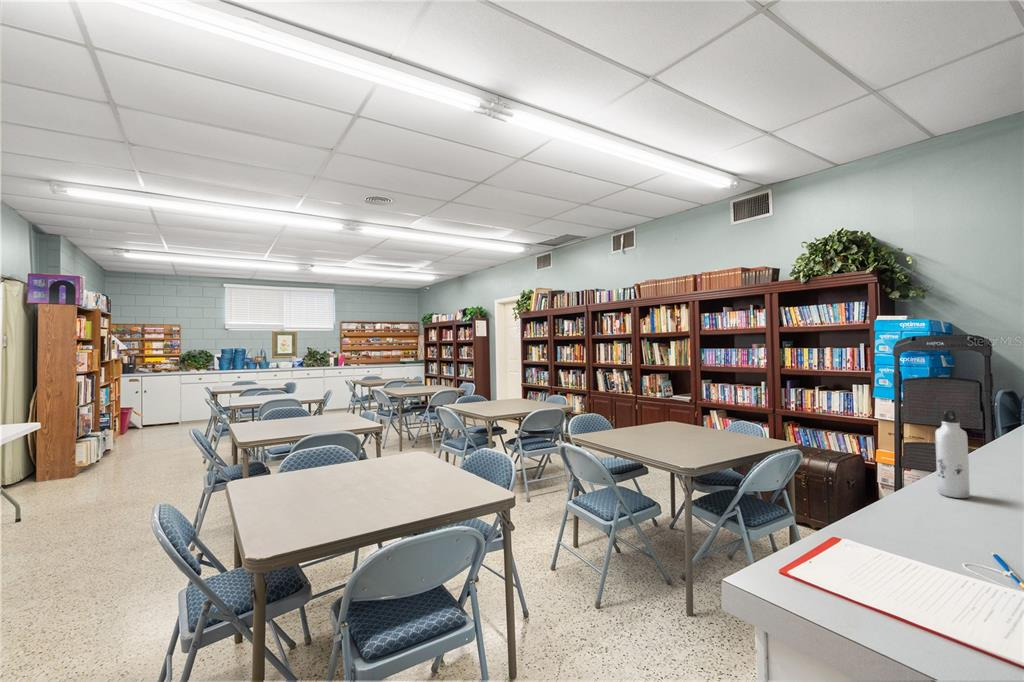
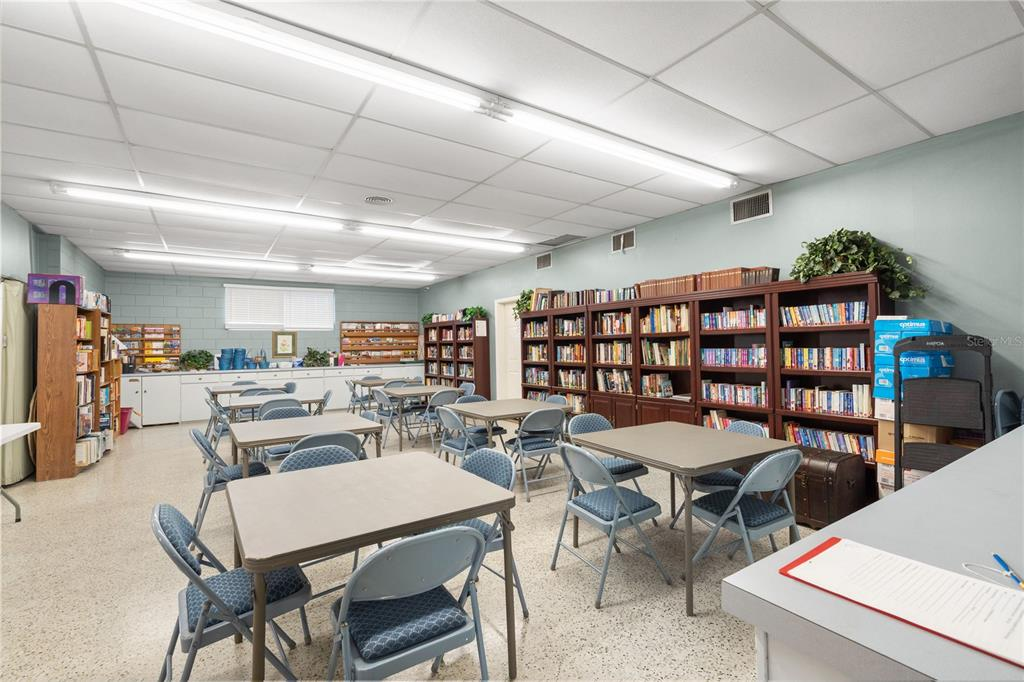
- water bottle (951, 452)
